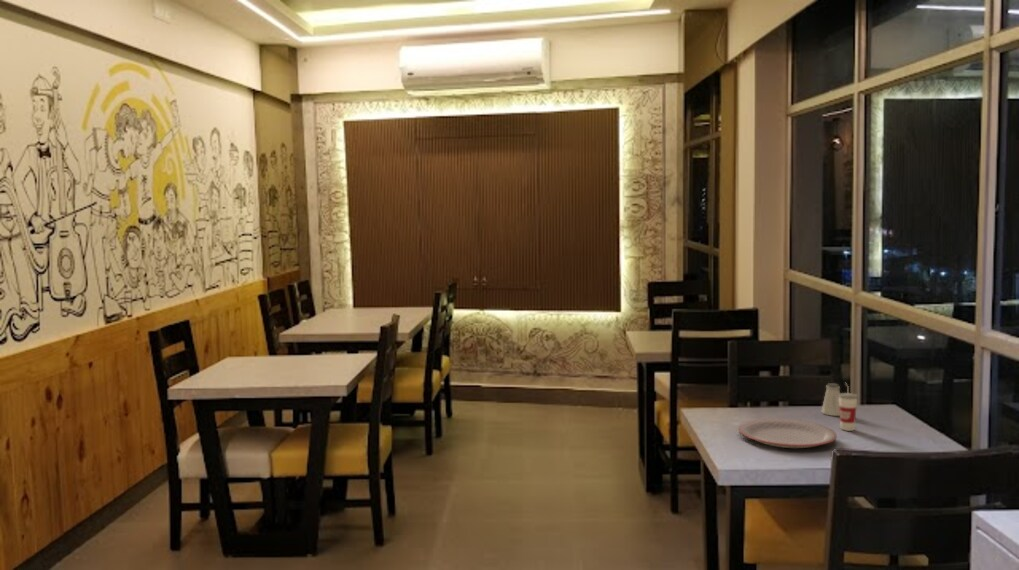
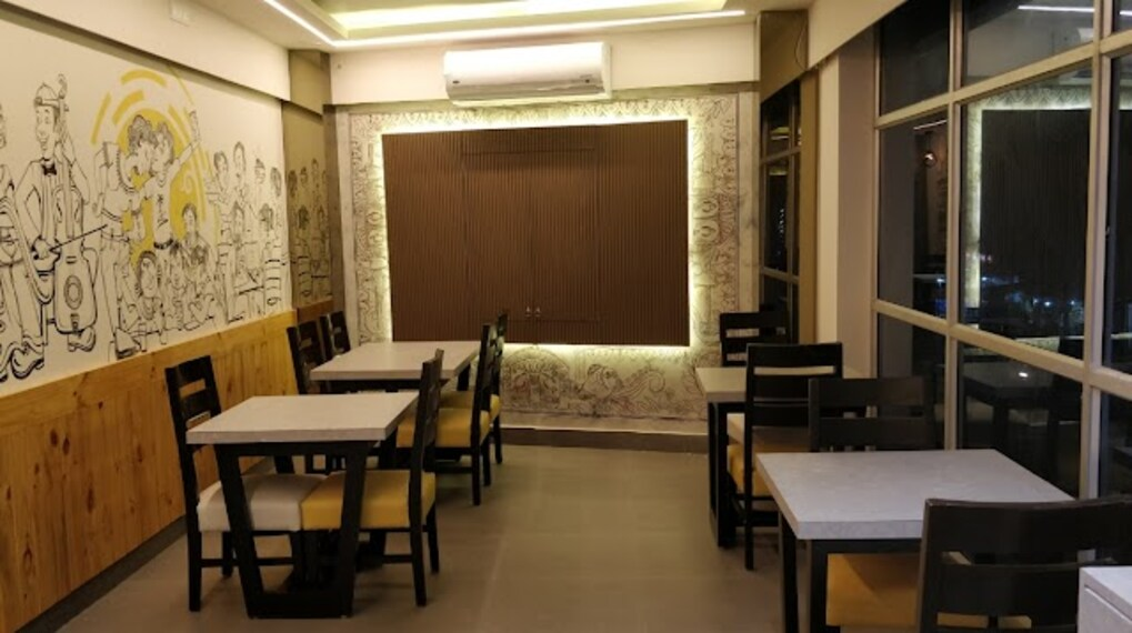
- cup (847, 405)
- saltshaker (832, 398)
- plate (786, 434)
